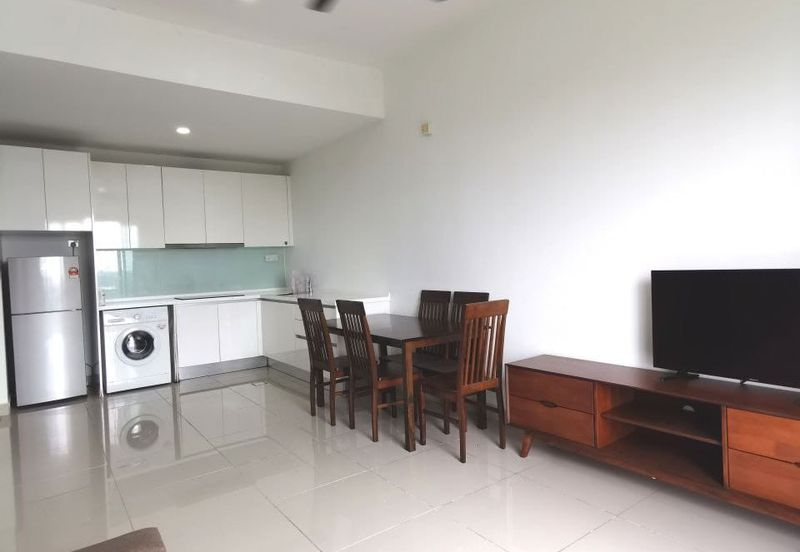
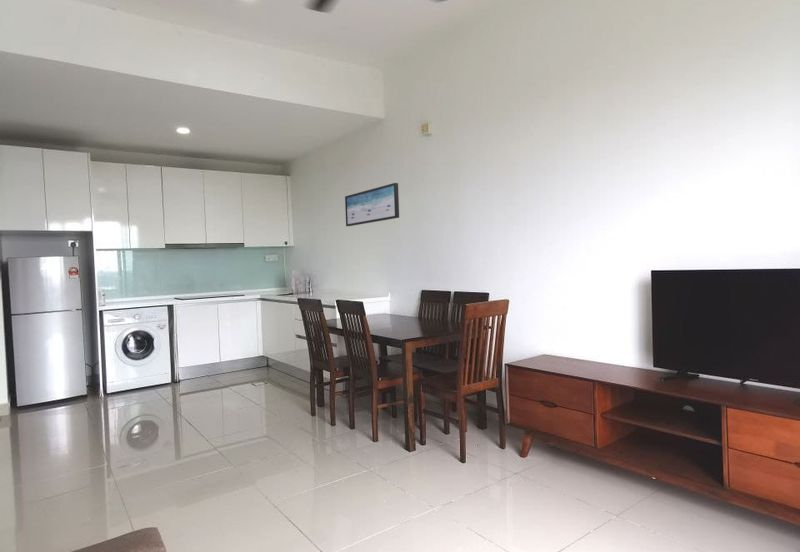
+ wall art (370, 206)
